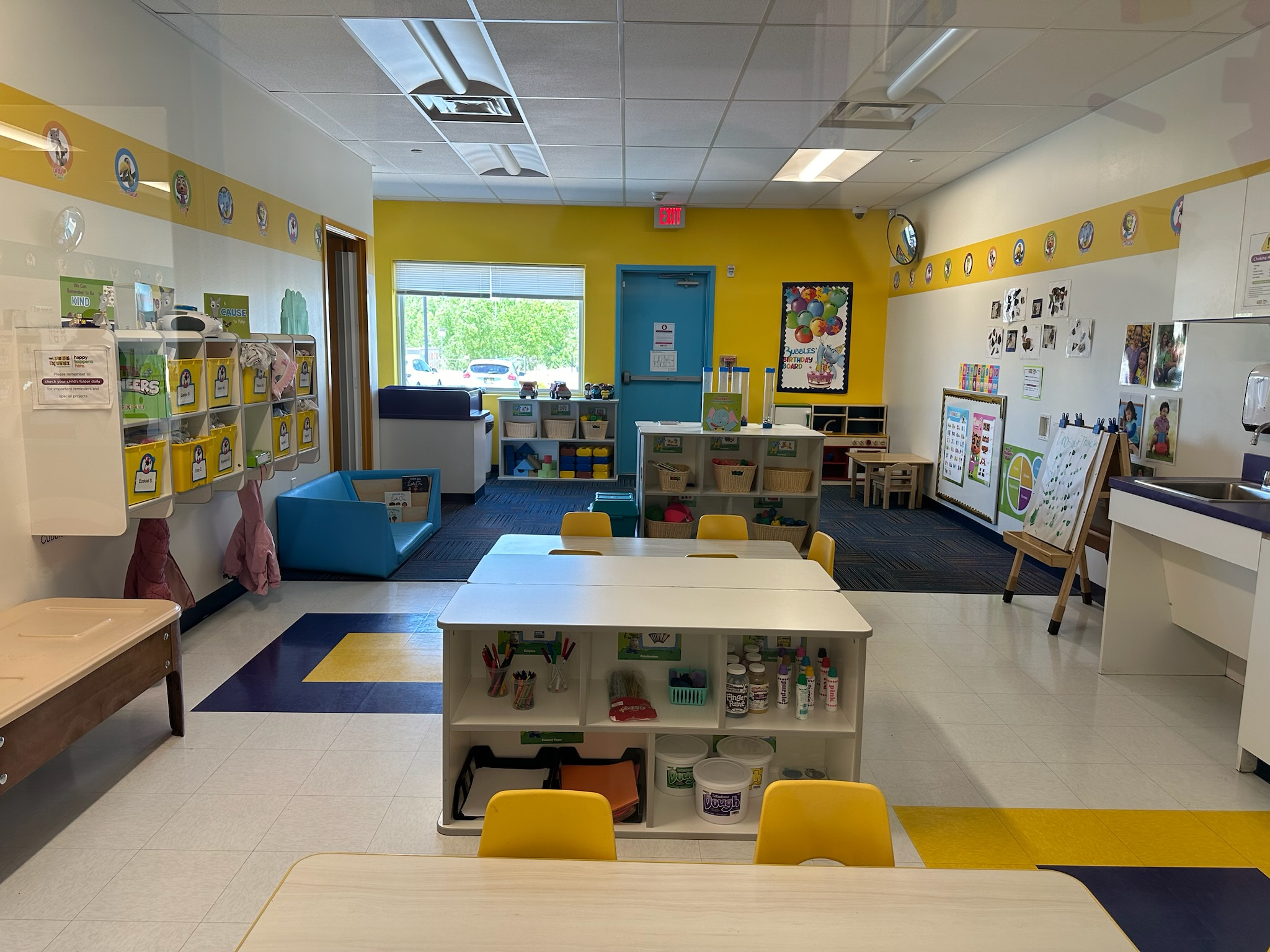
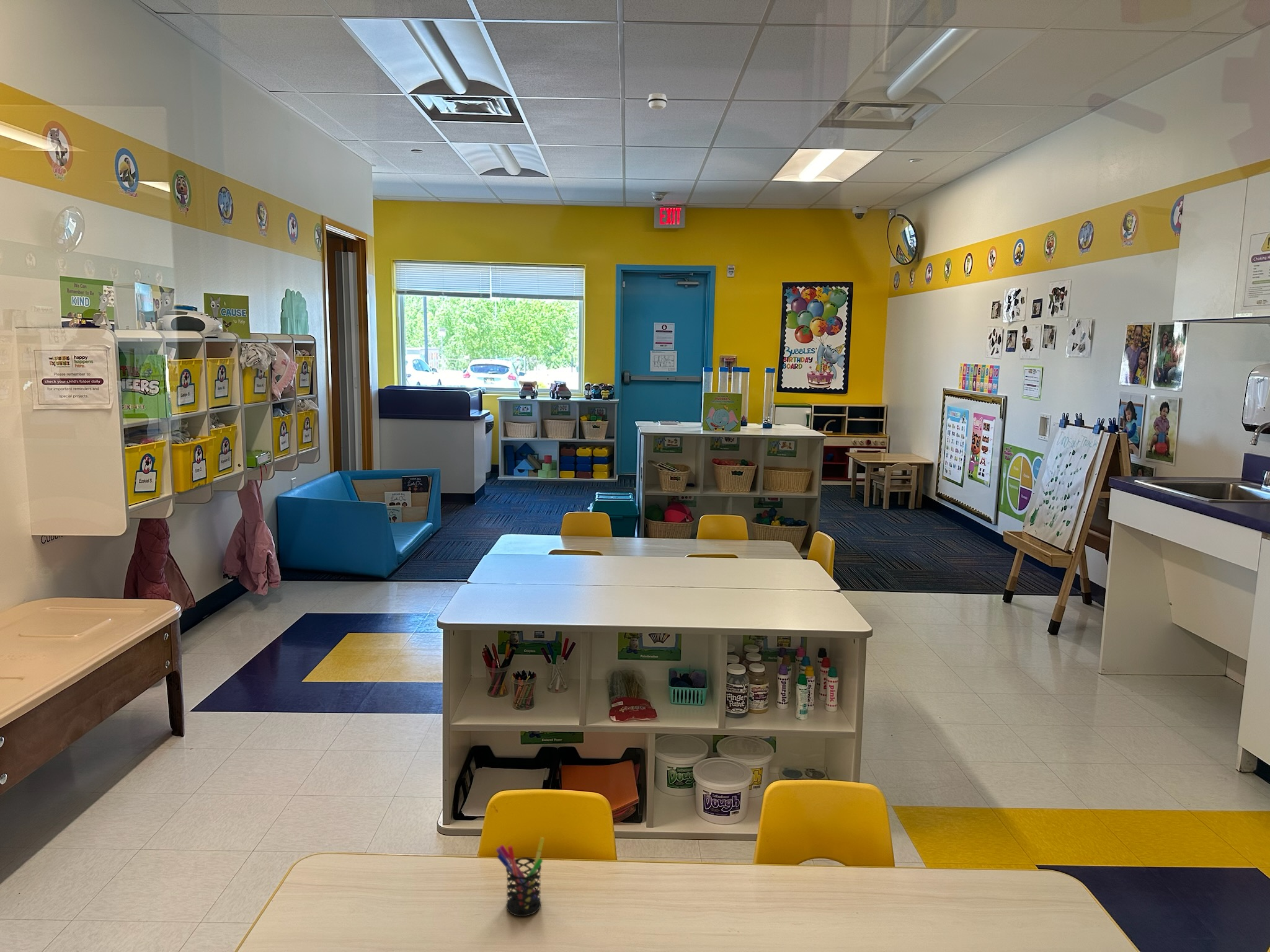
+ smoke detector (657, 101)
+ pen holder (524, 875)
